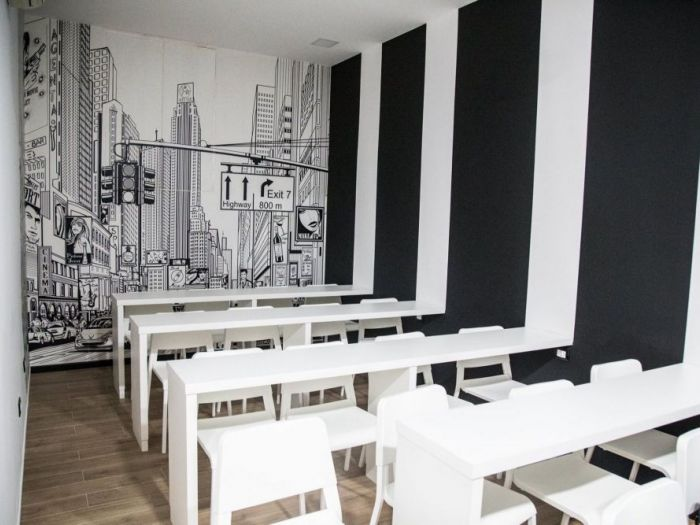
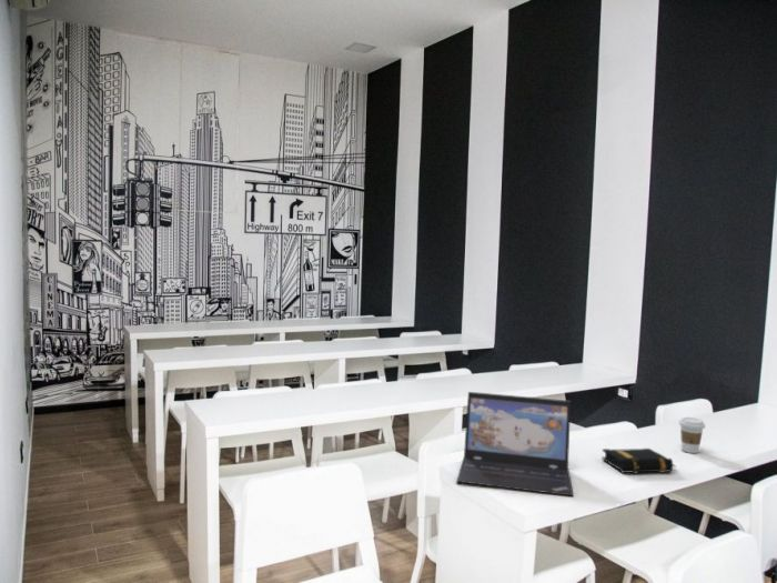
+ laptop (516, 440)
+ book (640, 459)
+ coffee cup (690, 434)
